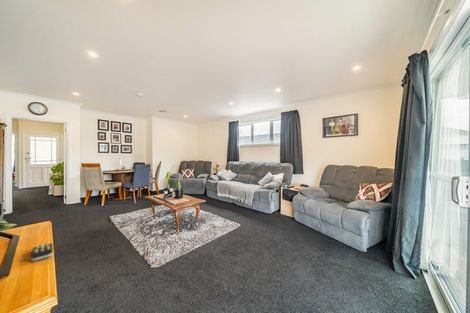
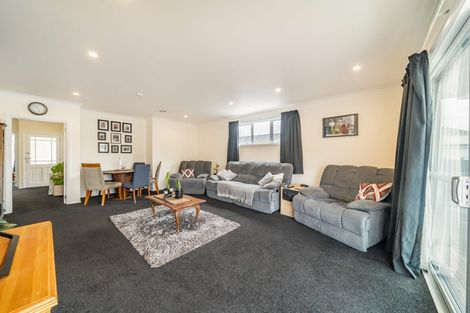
- remote control (42, 251)
